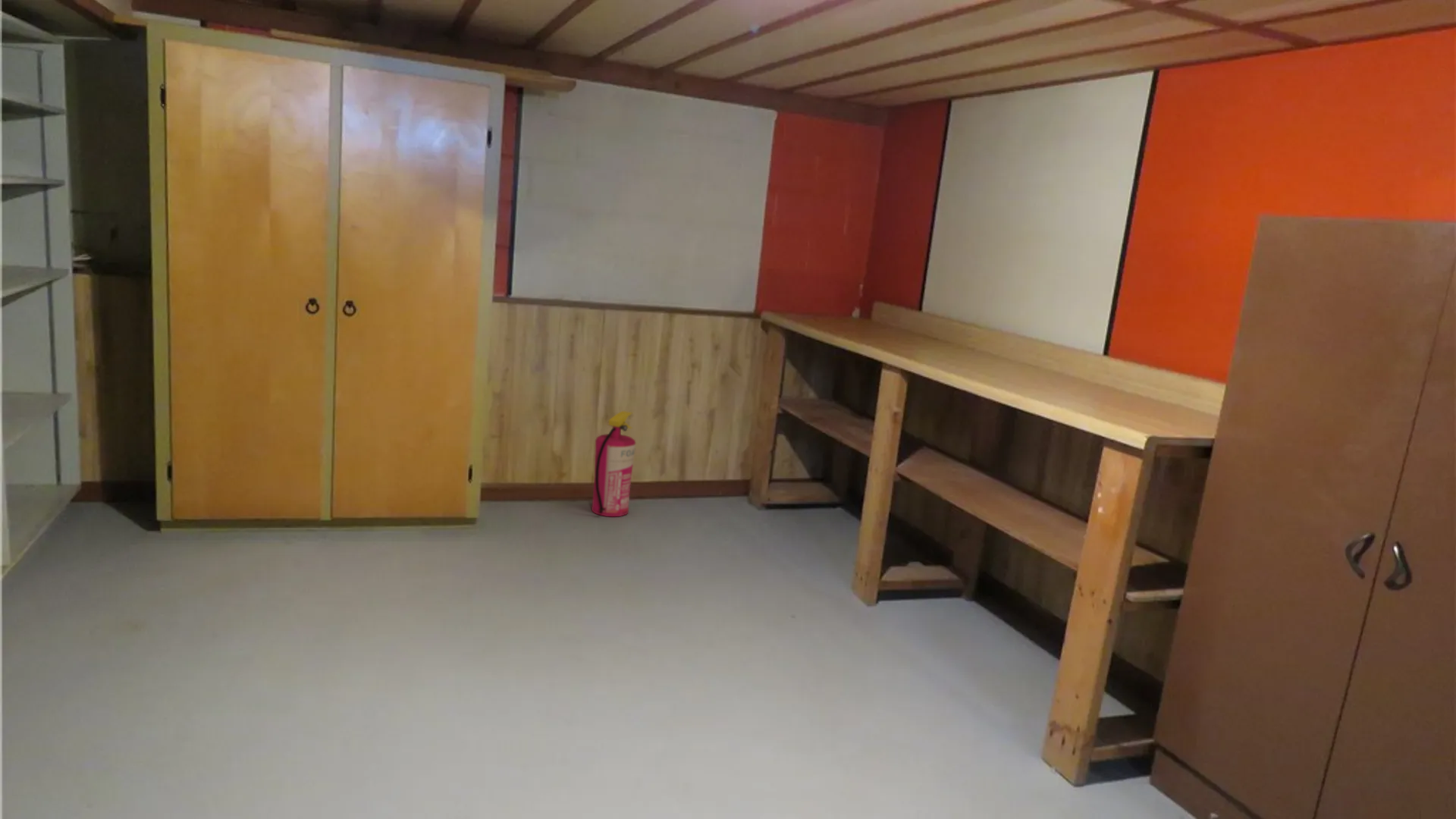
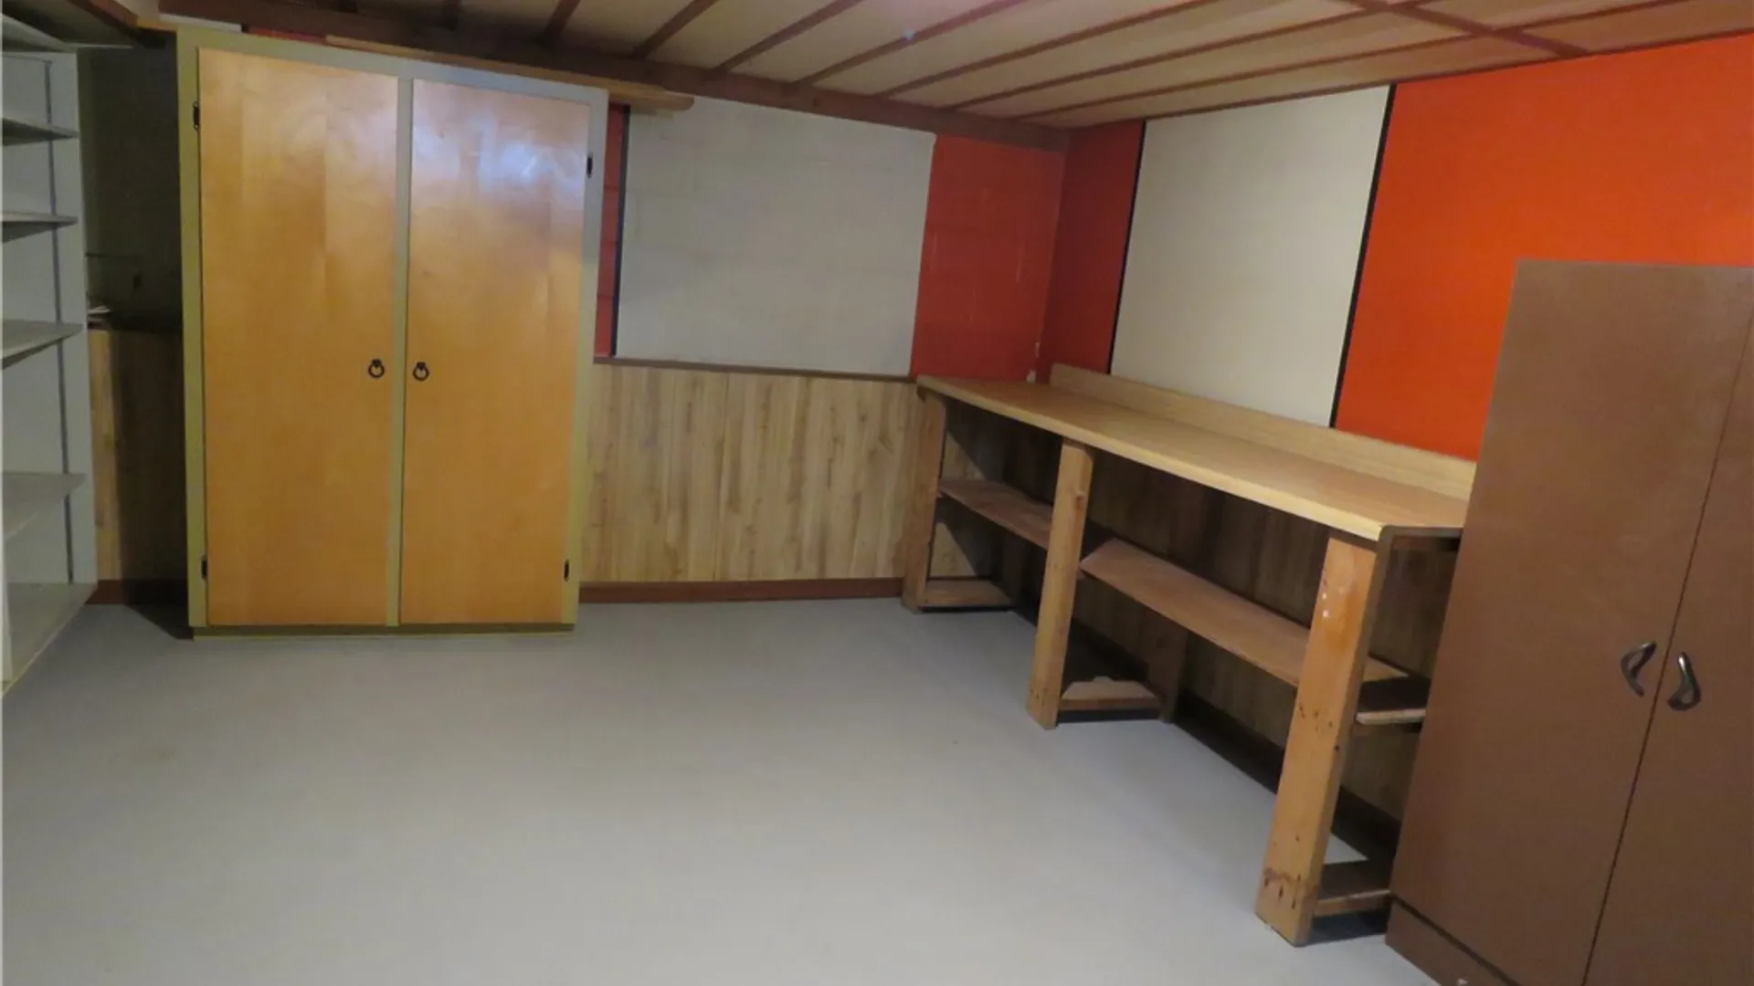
- fire extinguisher (613, 463)
